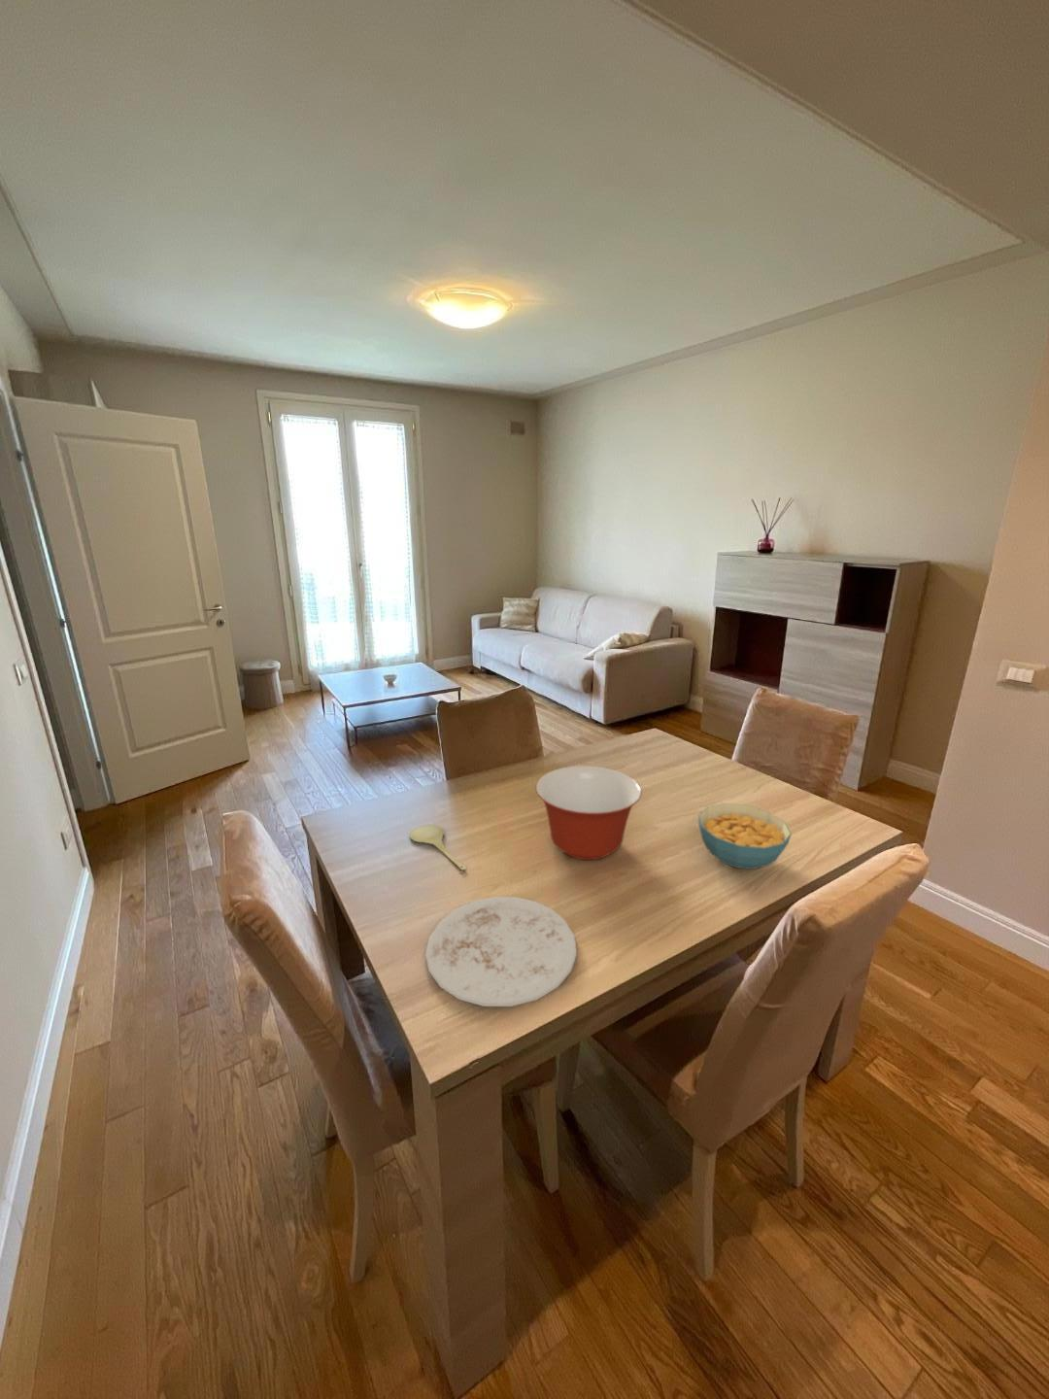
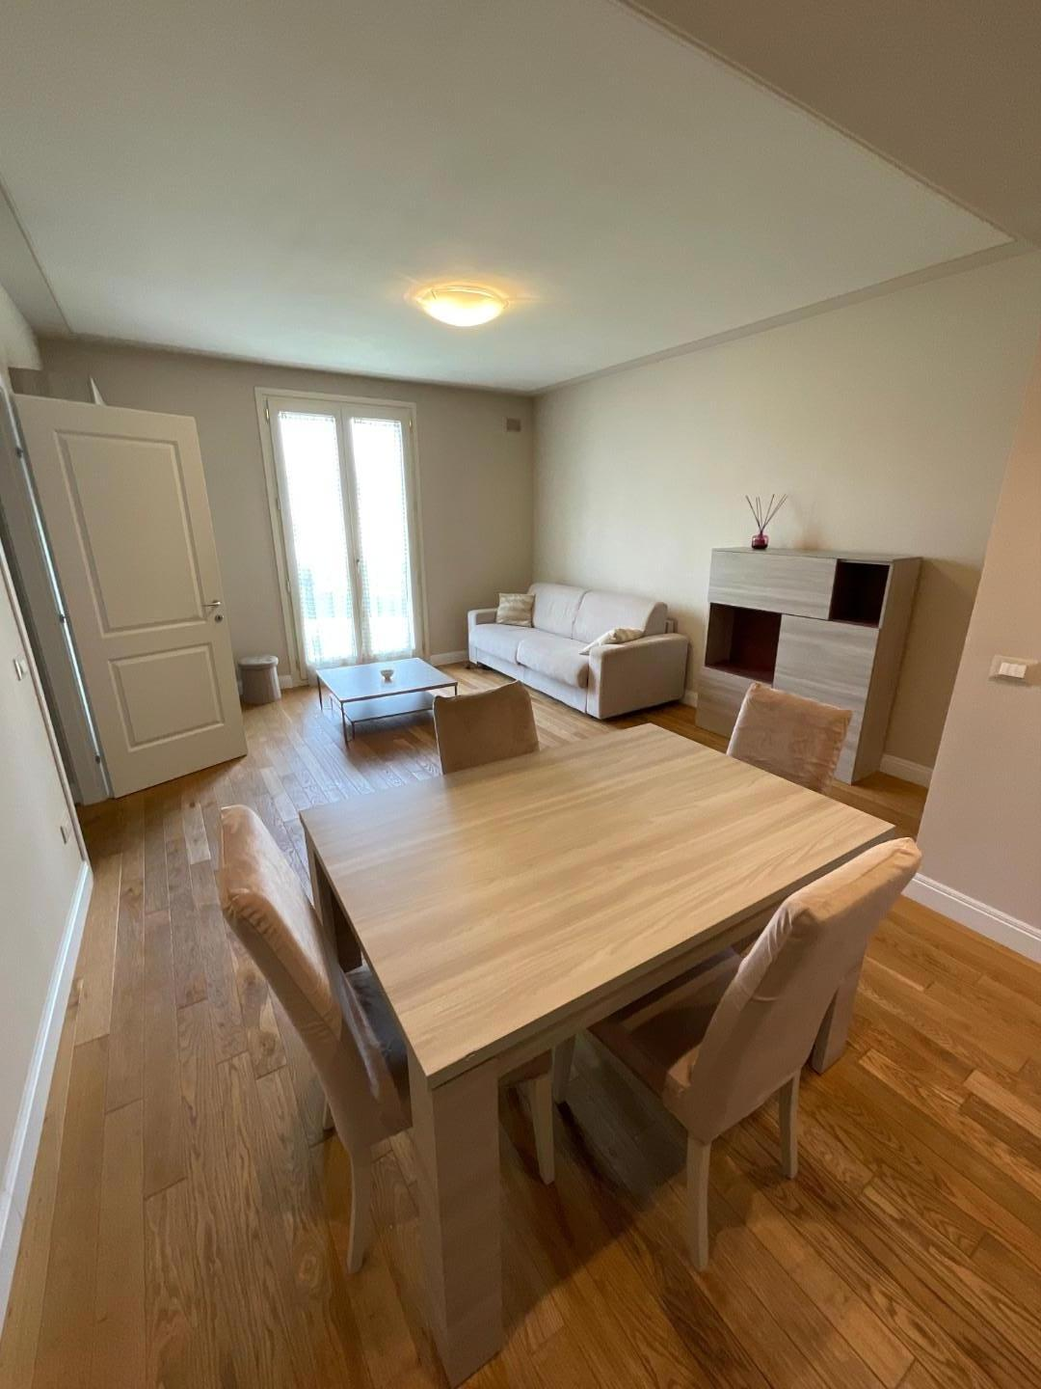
- mixing bowl (586, 816)
- plate (501, 946)
- cereal bowl (740, 843)
- spoon (440, 845)
